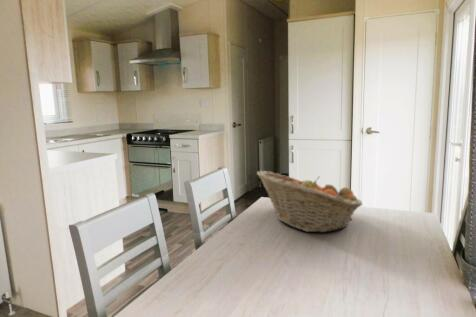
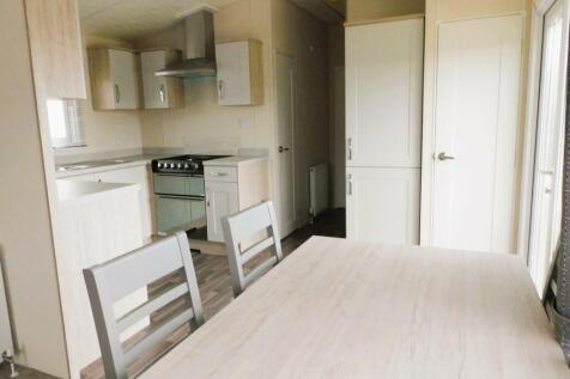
- fruit basket (306, 195)
